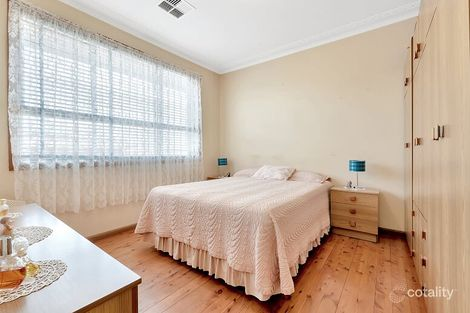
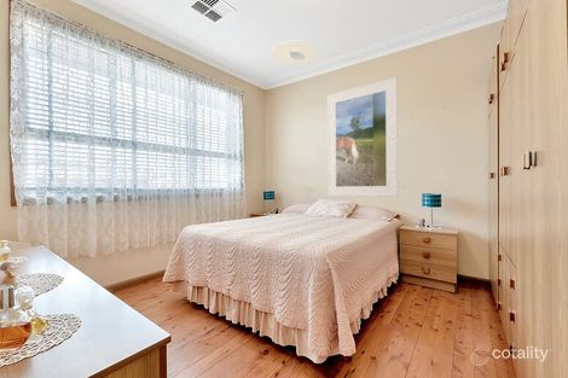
+ ceiling light (294, 51)
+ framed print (359, 141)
